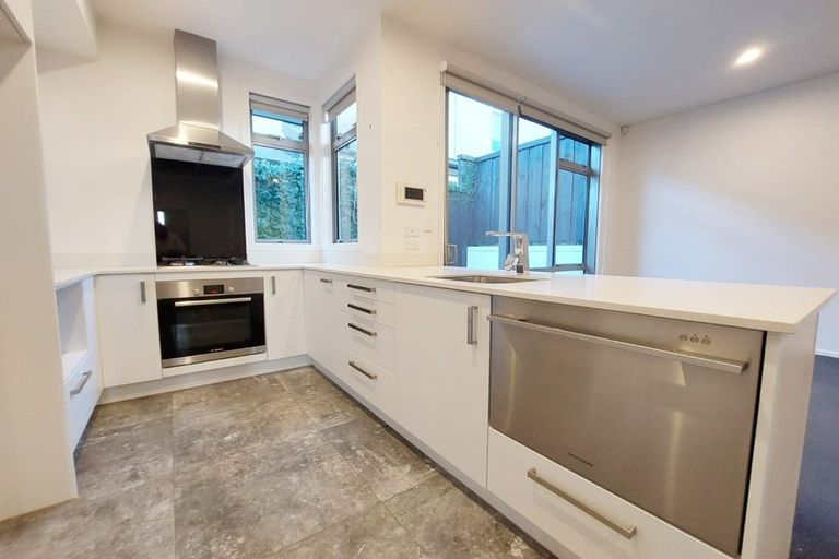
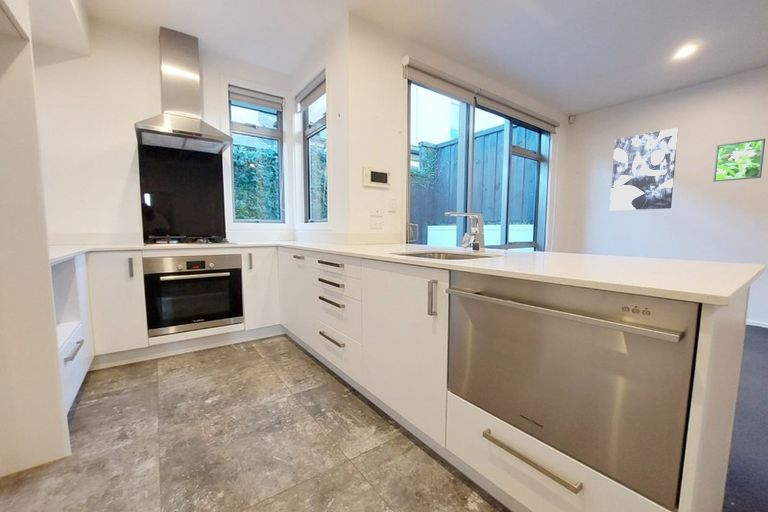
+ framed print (738, 161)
+ wall art (641, 172)
